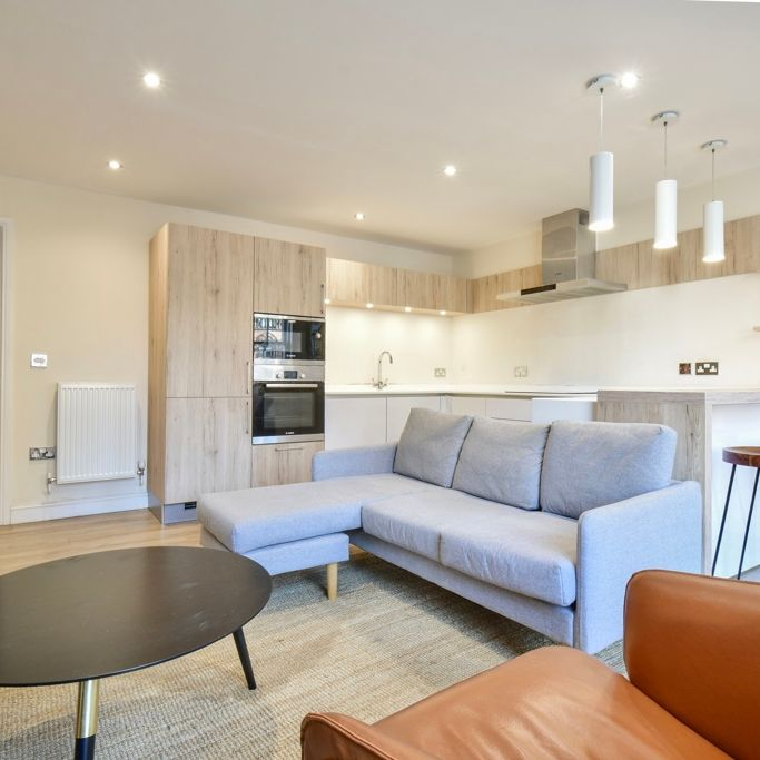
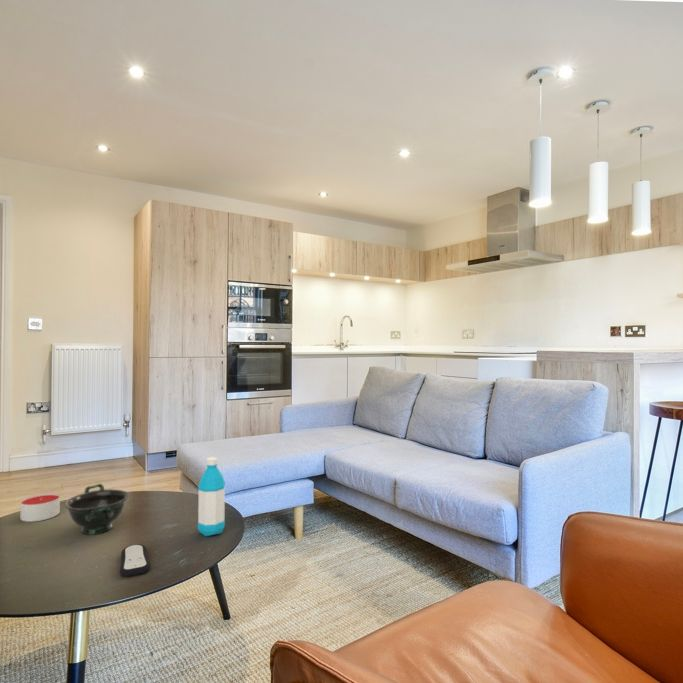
+ candle (40, 506)
+ water bottle (211, 495)
+ remote control (134, 559)
+ bowl (97, 512)
